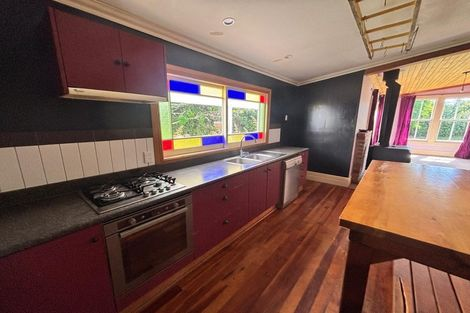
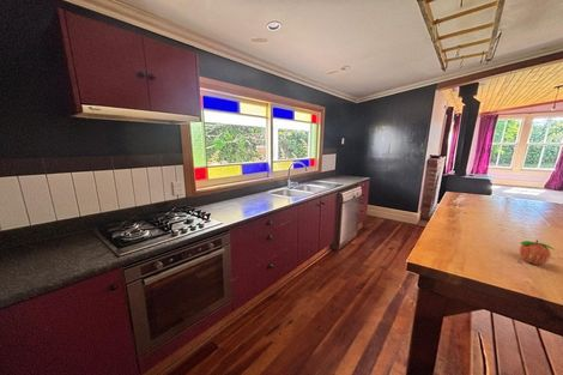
+ fruit (534, 250)
